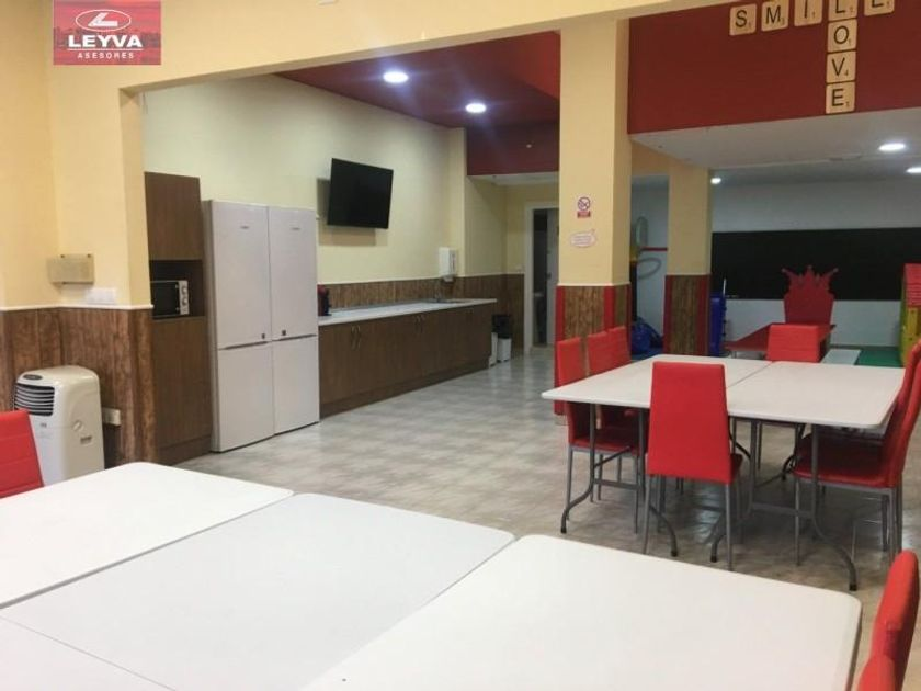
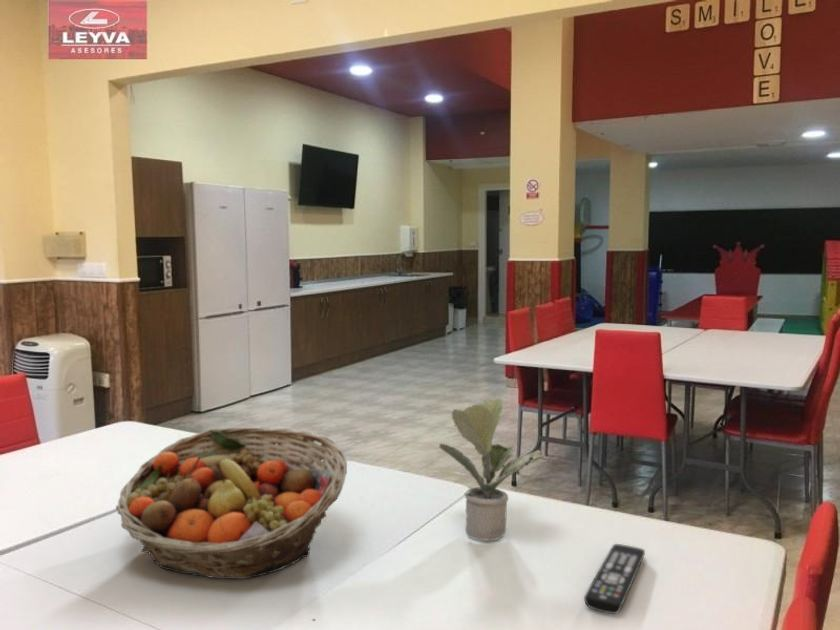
+ potted plant (491, 463)
+ fruit basket (234, 496)
+ remote control (616, 576)
